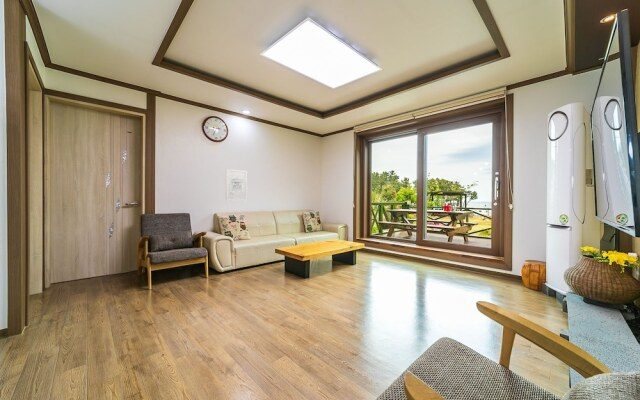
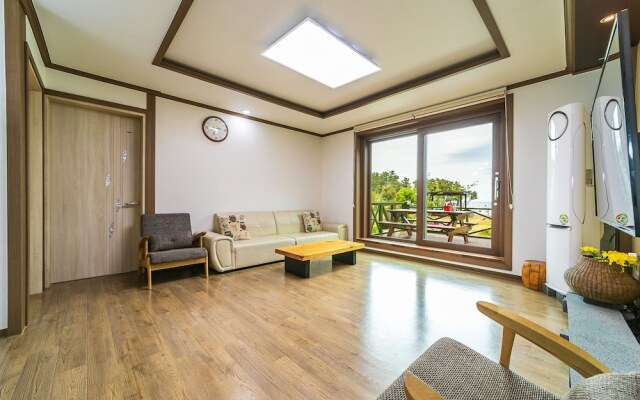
- wall art (236, 185)
